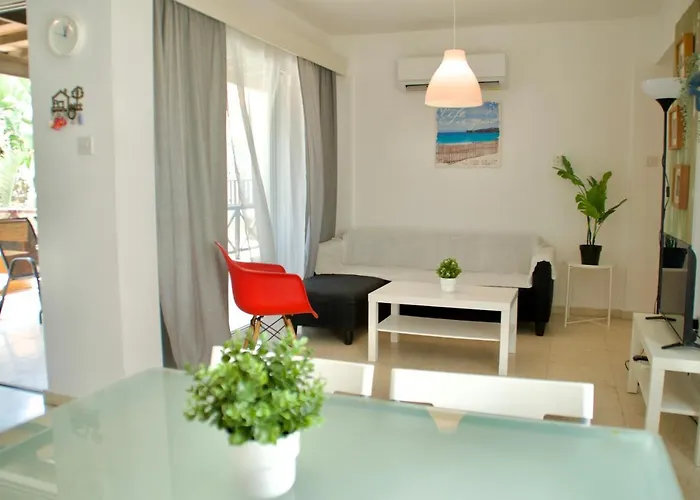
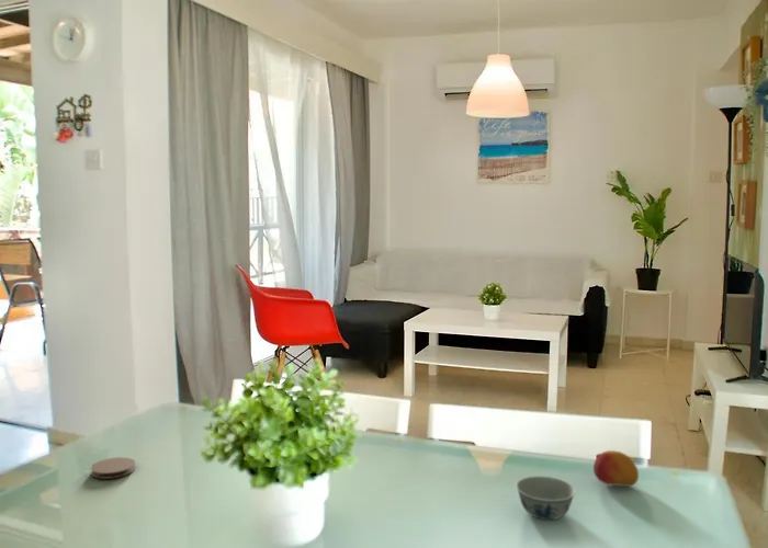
+ coaster (113, 467)
+ fruit (615, 467)
+ bowl (544, 500)
